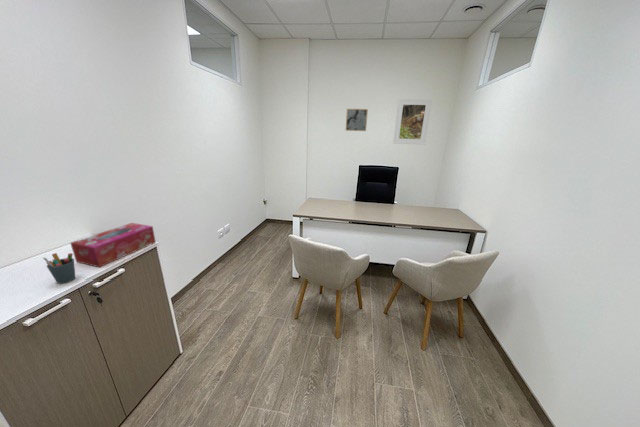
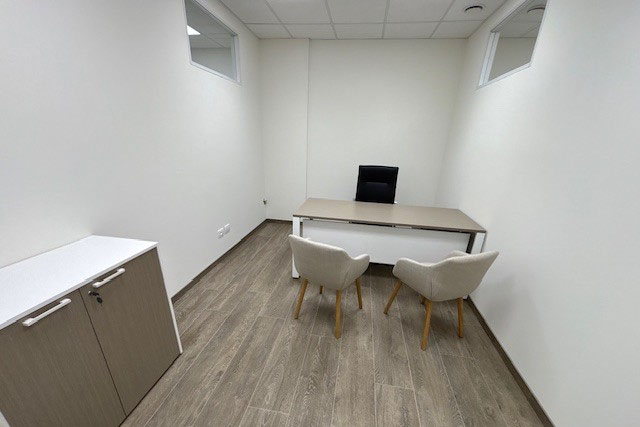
- wall art (356, 120)
- tissue box (117, 242)
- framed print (411, 122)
- pen holder (61, 266)
